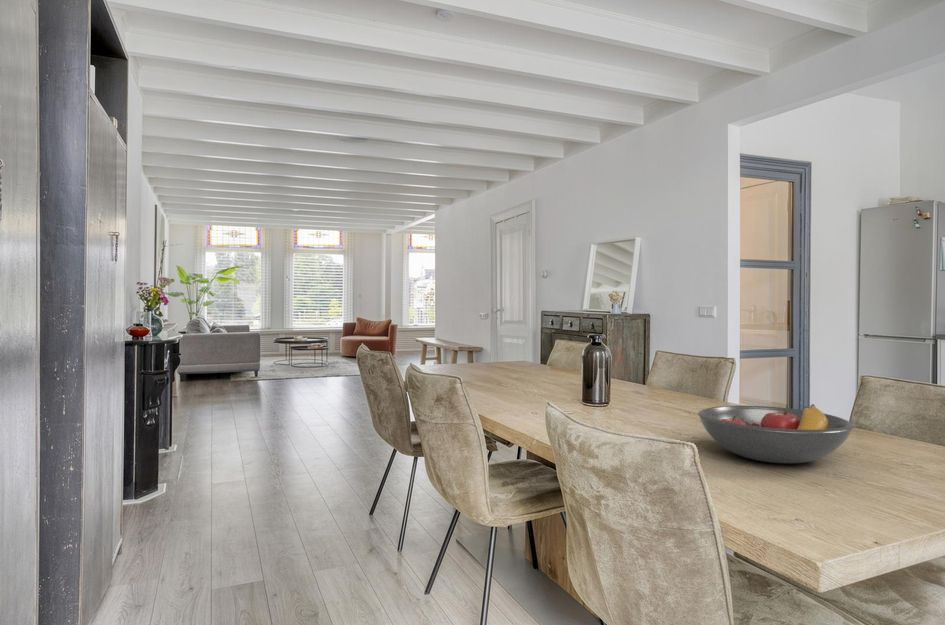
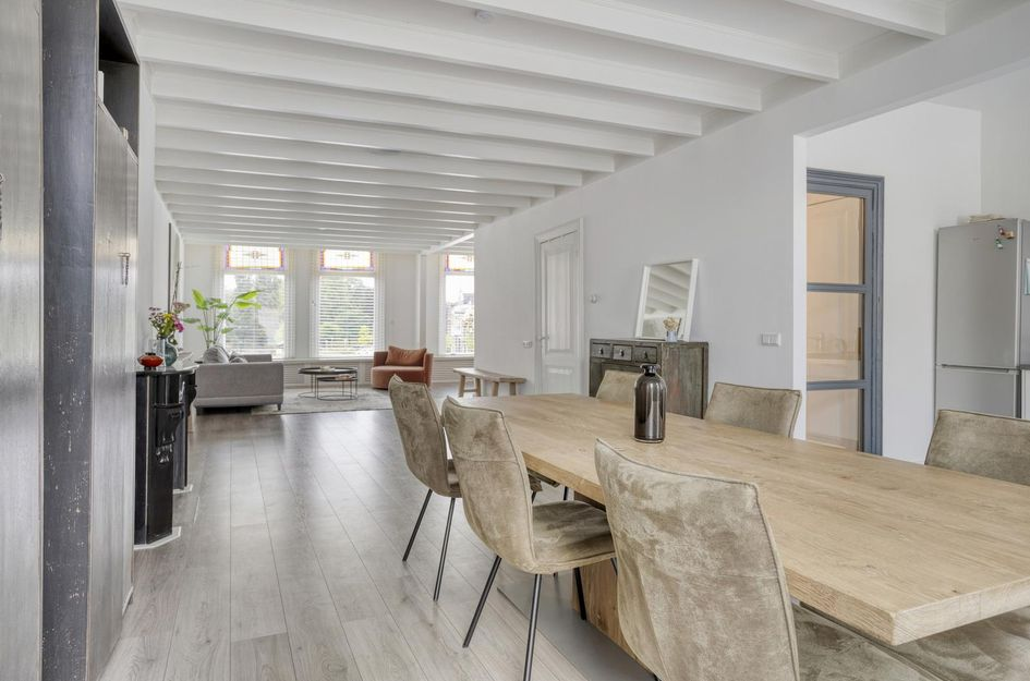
- fruit bowl (771, 431)
